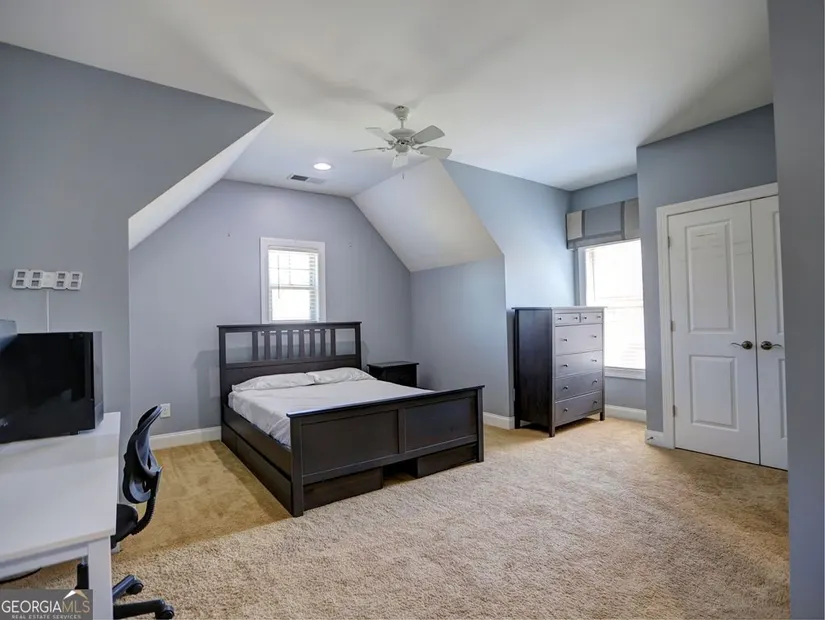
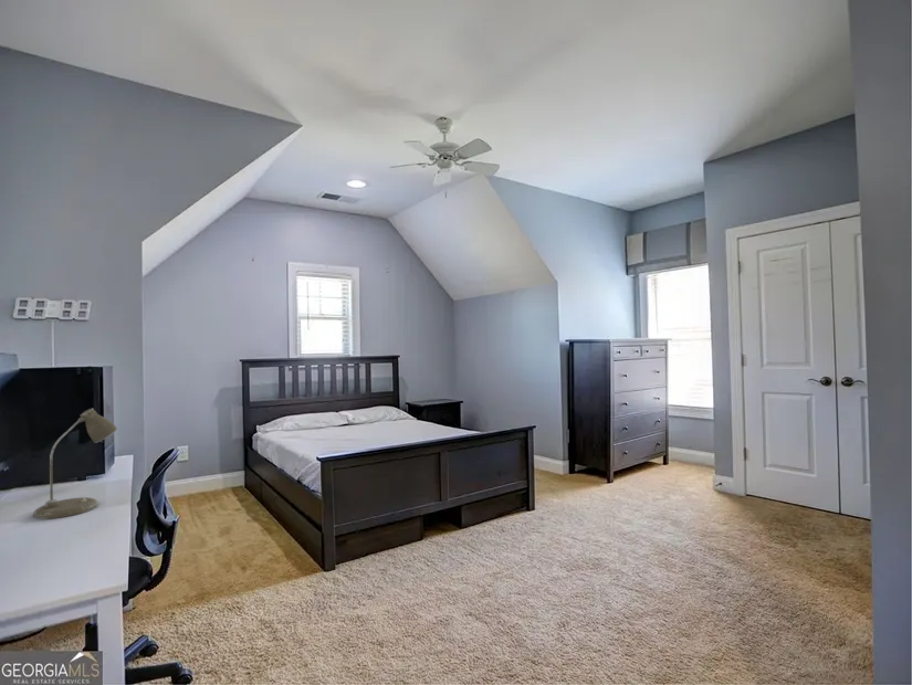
+ desk lamp (52, 456)
